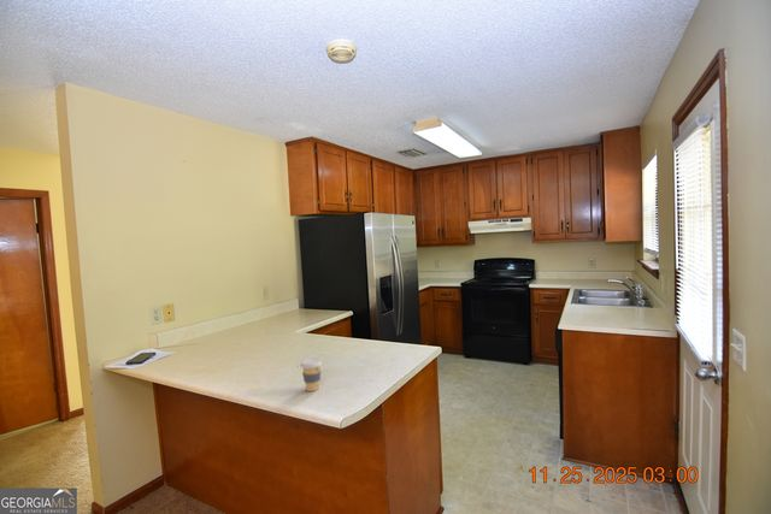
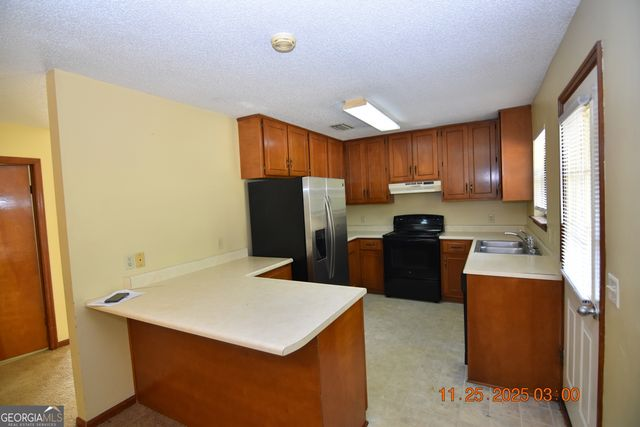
- coffee cup (311, 374)
